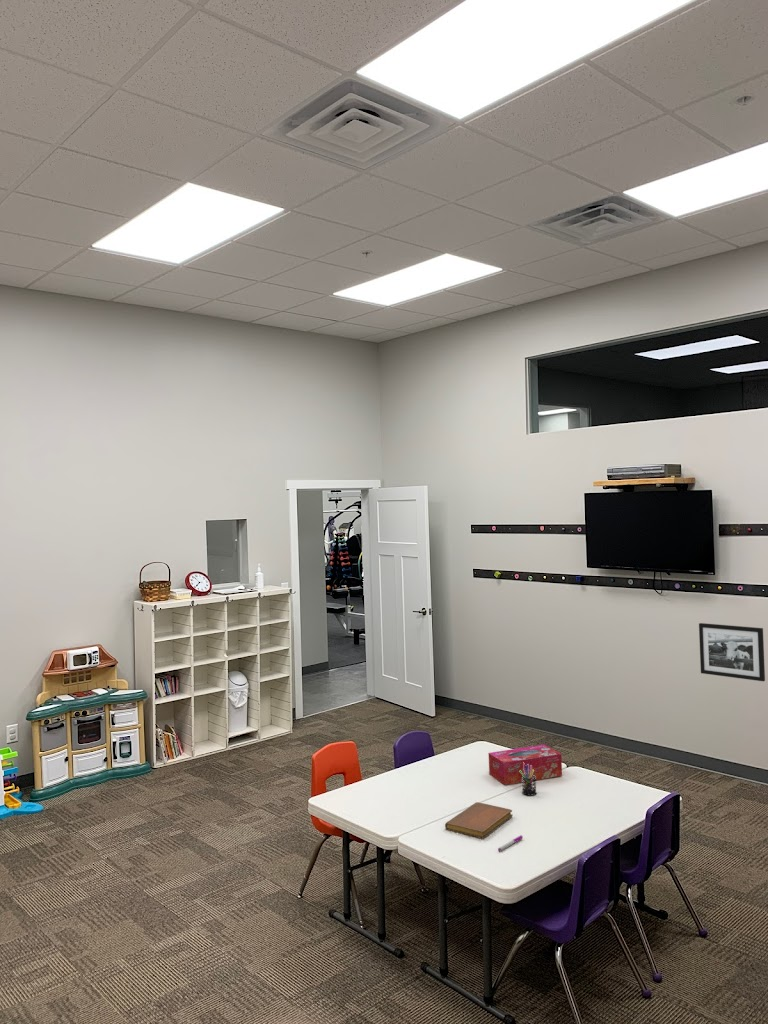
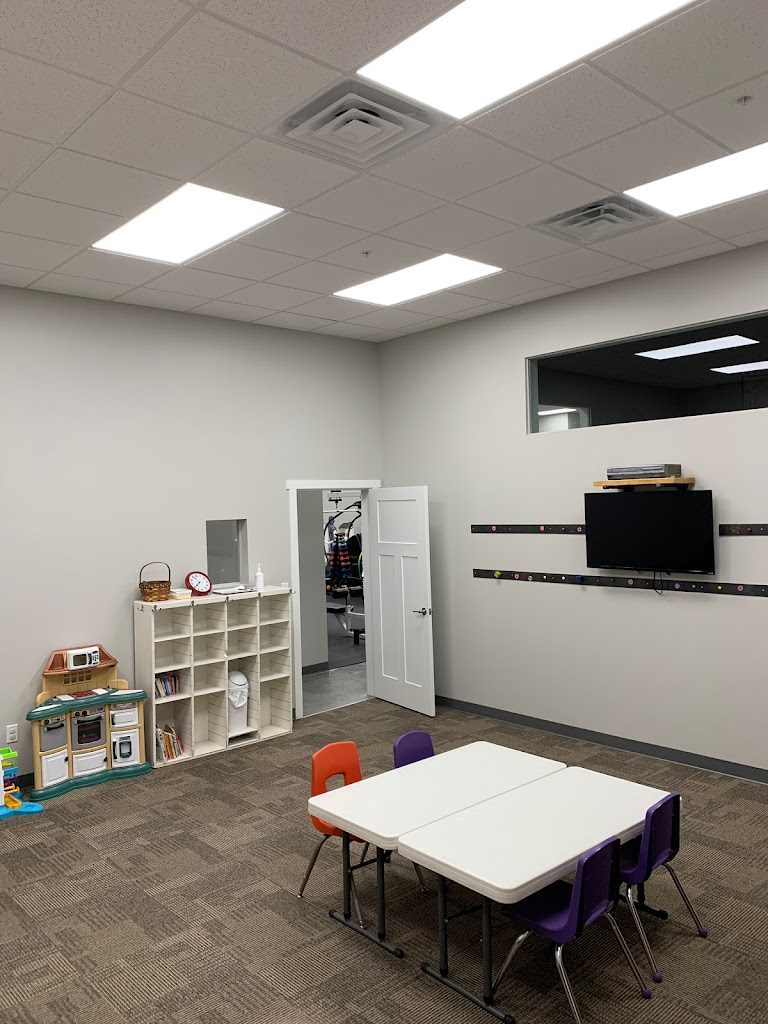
- pen holder (526, 778)
- picture frame (731, 651)
- pen (510, 843)
- tissue box (525, 764)
- notebook (479, 819)
